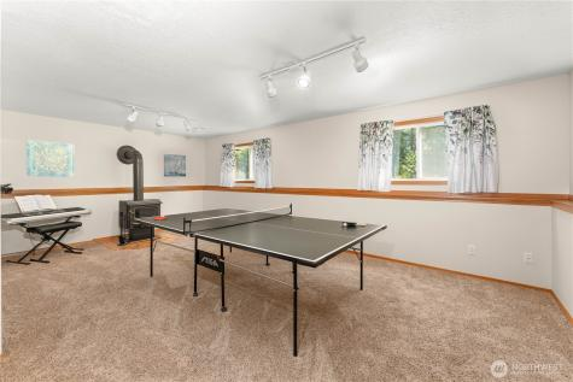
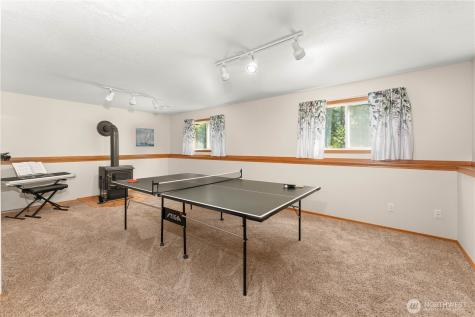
- wall art (51, 159)
